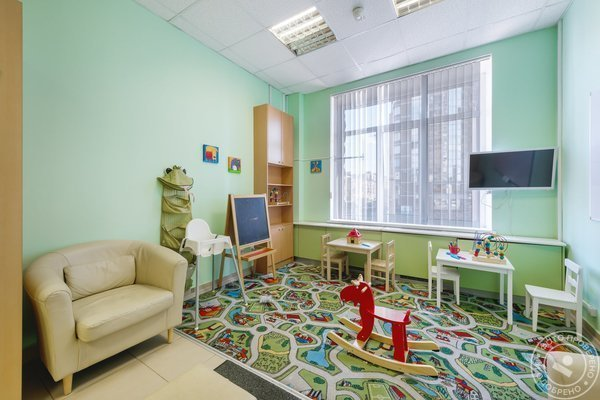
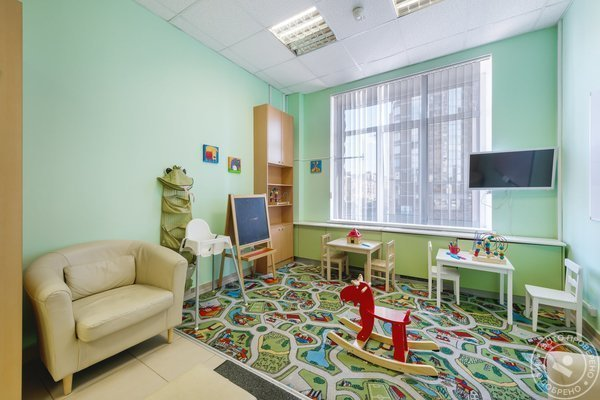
- plush toy (265, 301)
